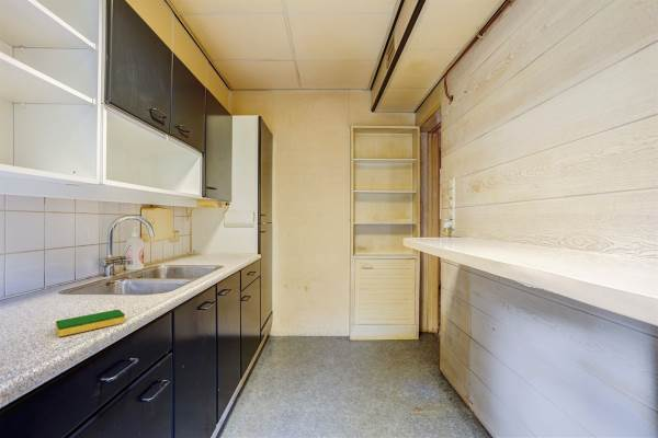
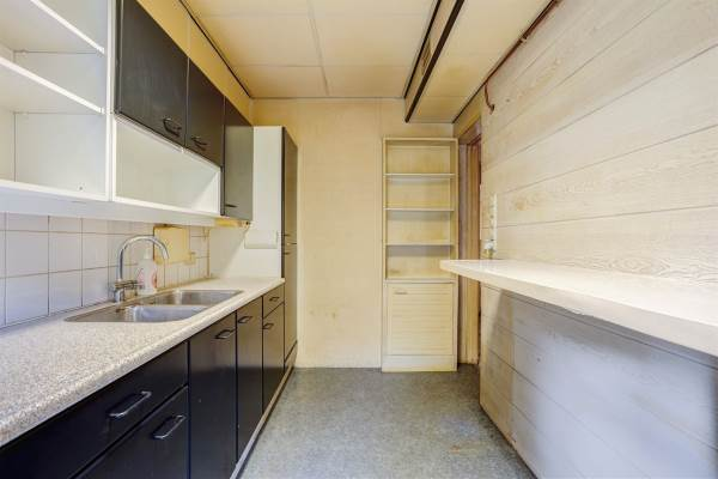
- dish sponge (91, 321)
